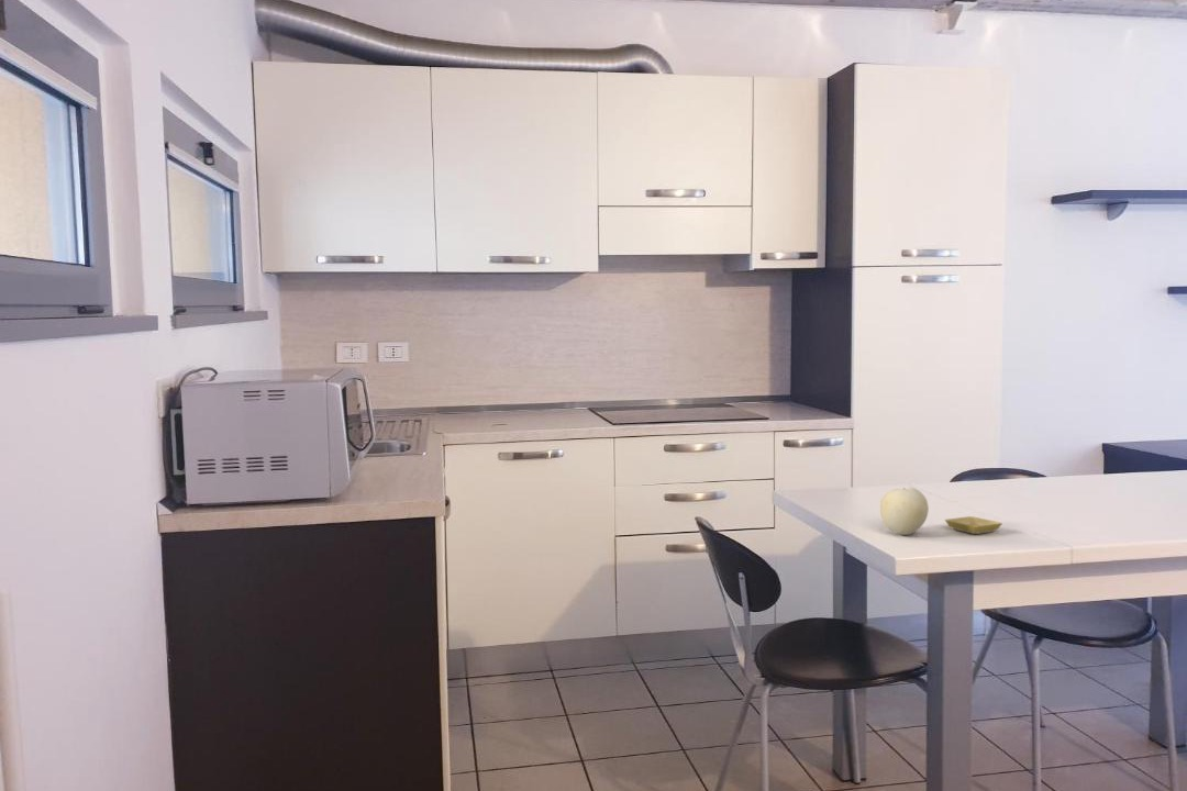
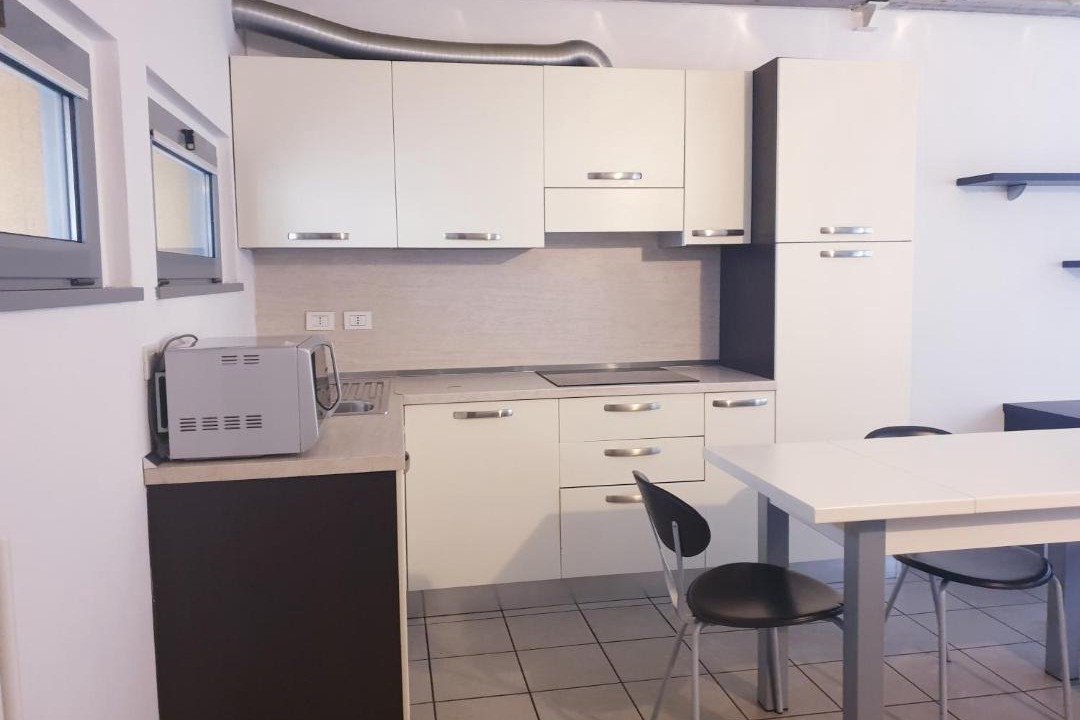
- saucer (973, 525)
- fruit (903, 510)
